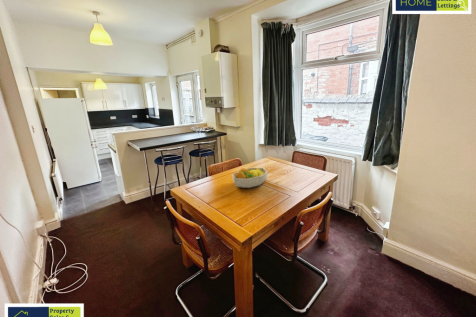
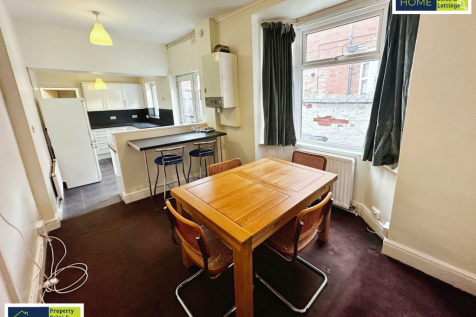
- fruit bowl (250, 175)
